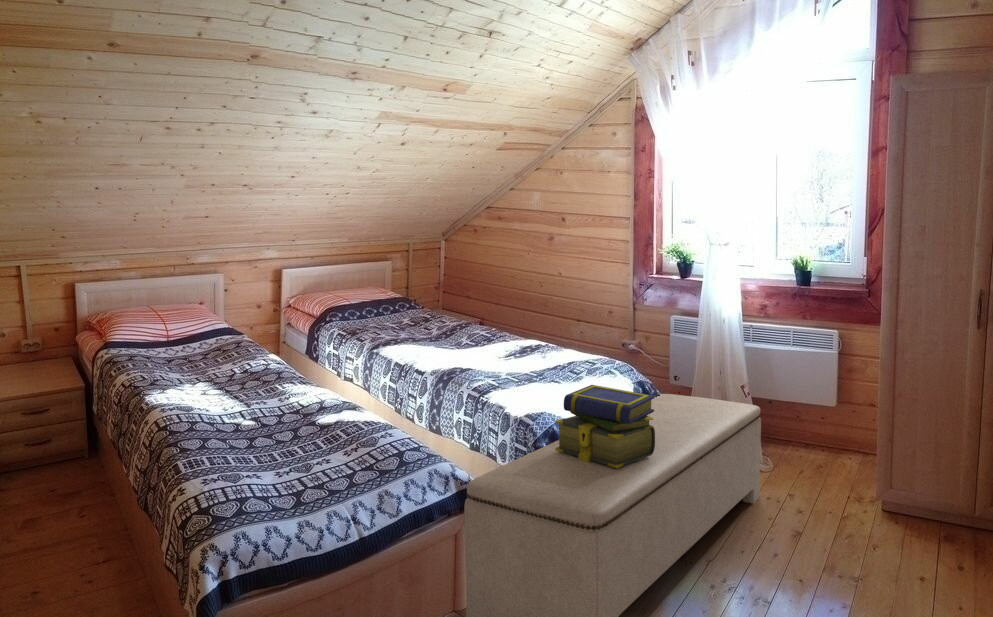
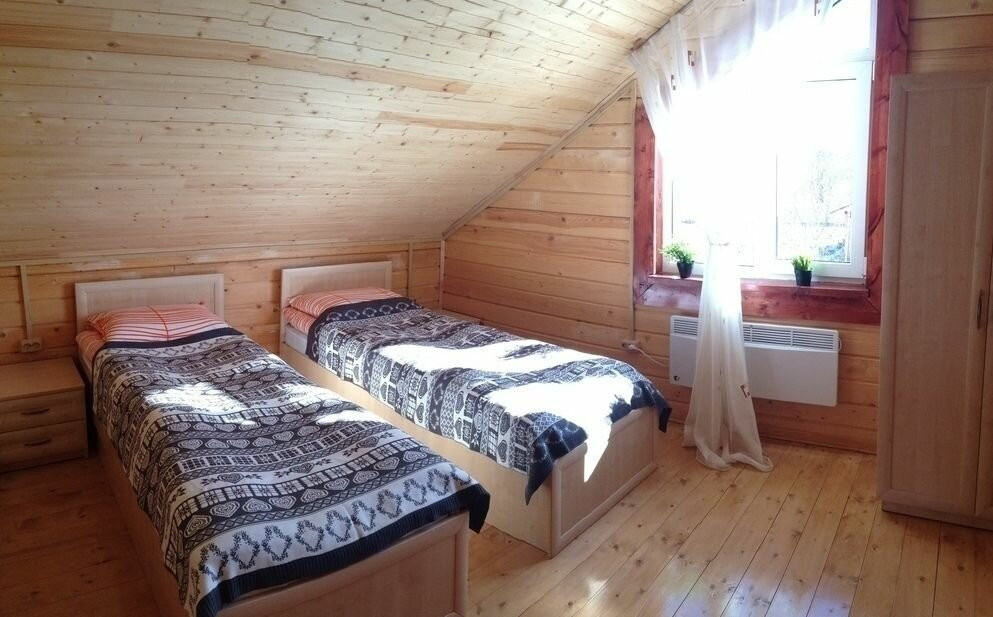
- bench (637, 493)
- stack of books (608, 423)
